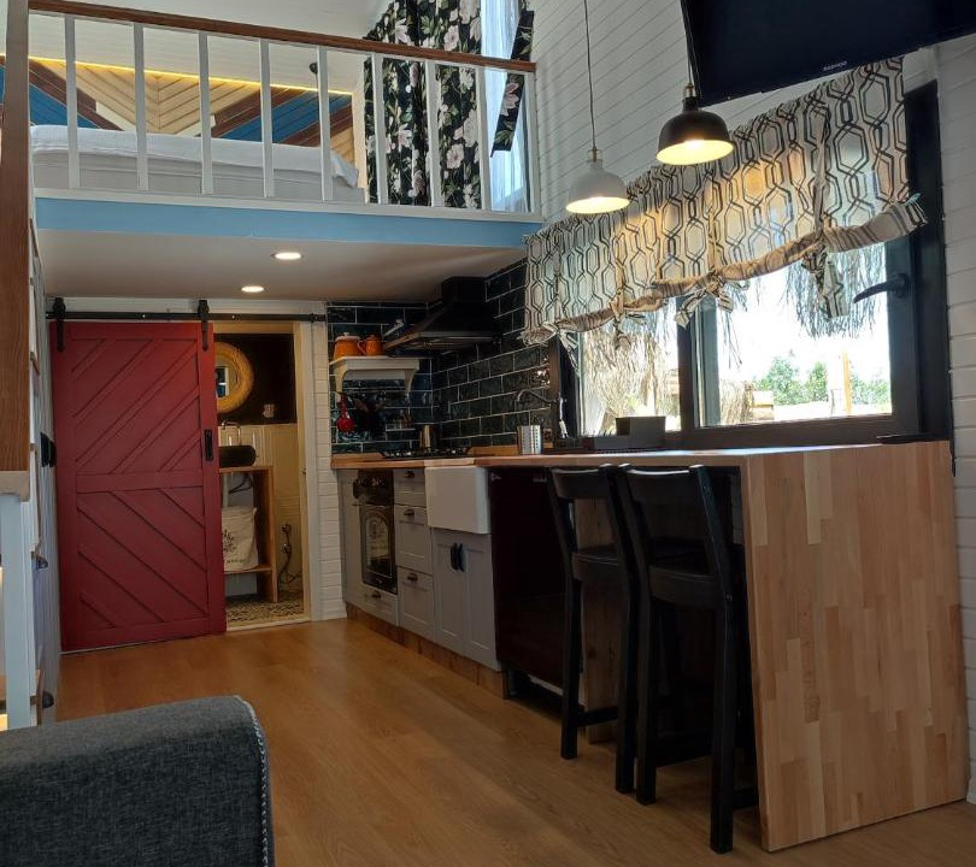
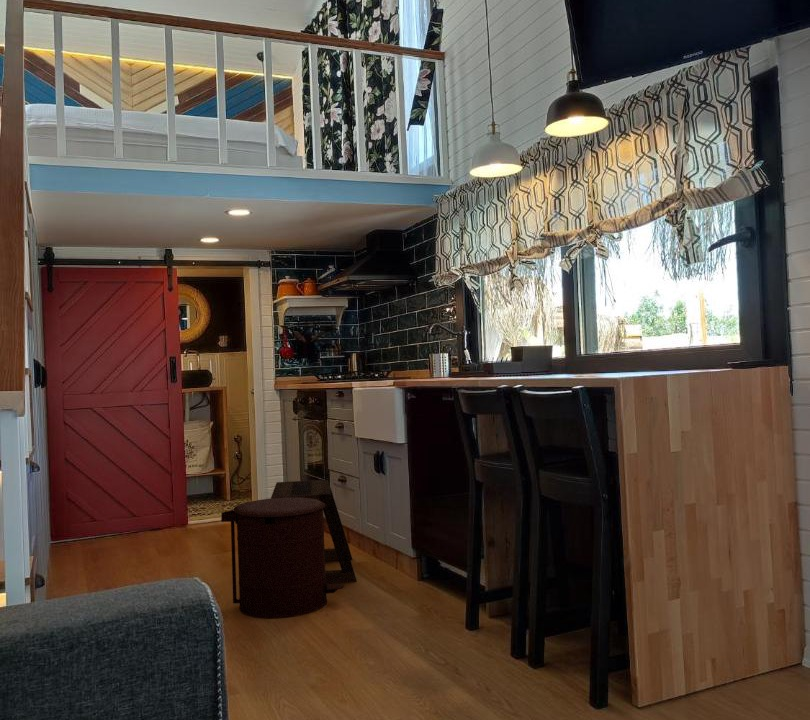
+ stool (327, 523)
+ trash can (282, 554)
